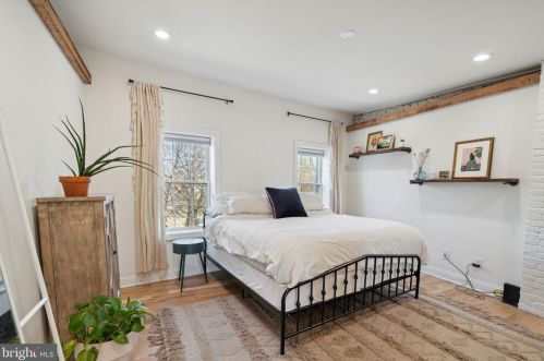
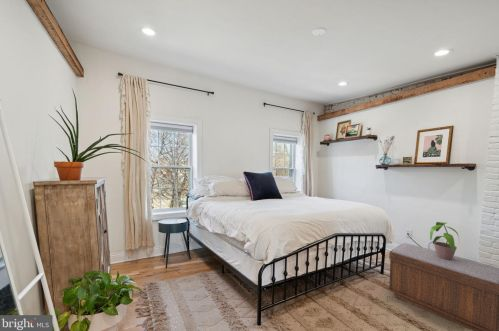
+ bench (441, 282)
+ potted plant (446, 239)
